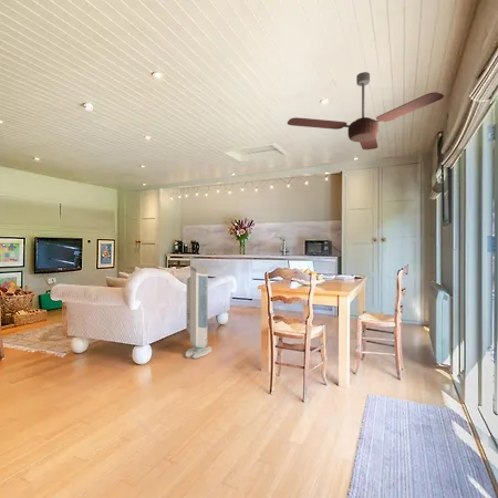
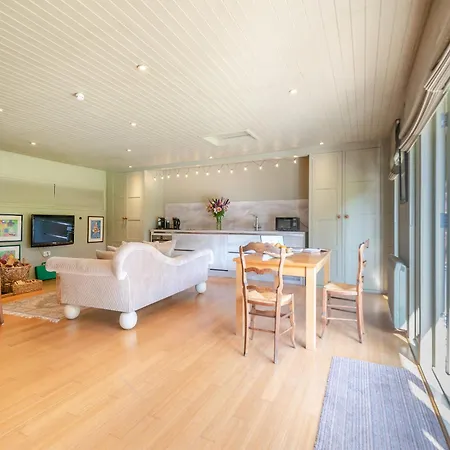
- air purifier (198, 307)
- ceiling fan (362, 112)
